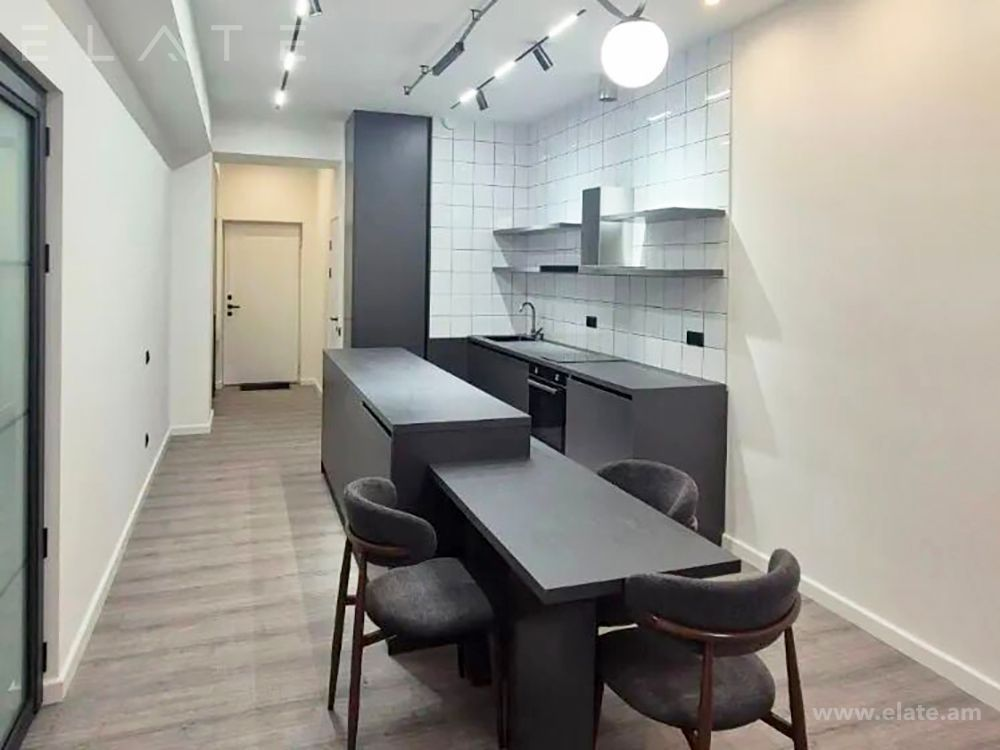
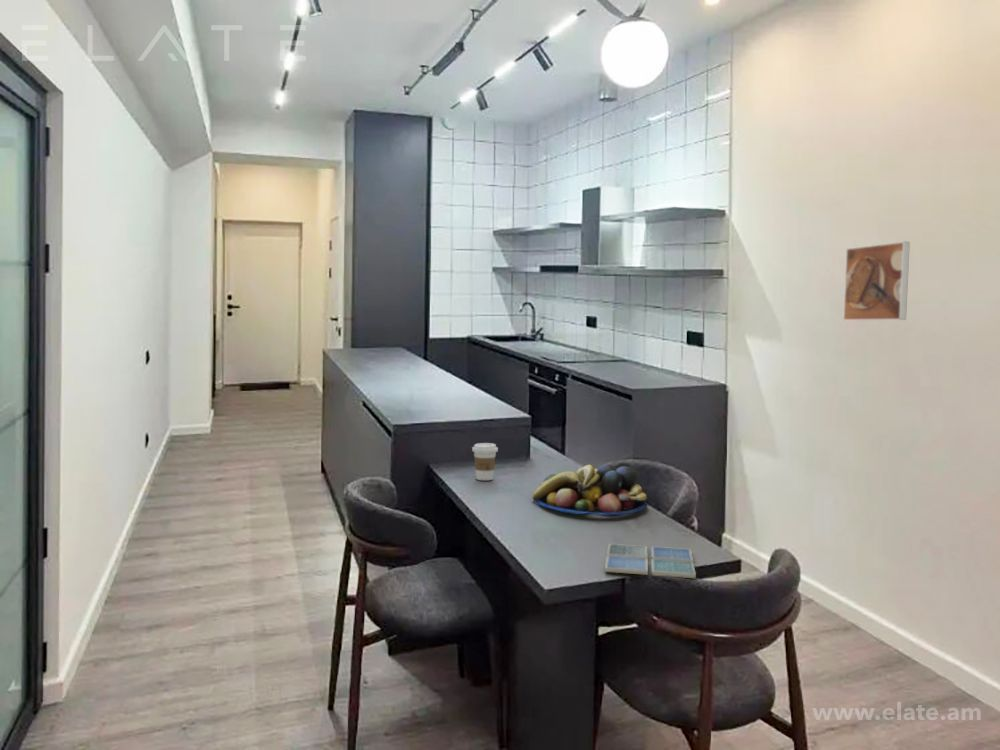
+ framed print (875, 282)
+ coffee cup (484, 461)
+ fruit bowl (591, 483)
+ drink coaster (651, 560)
